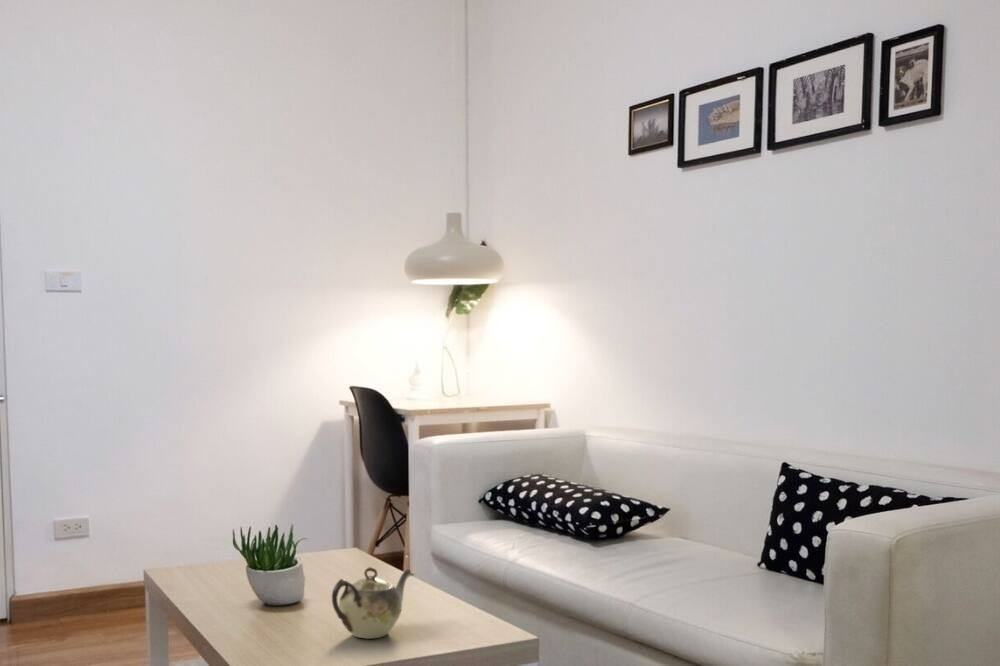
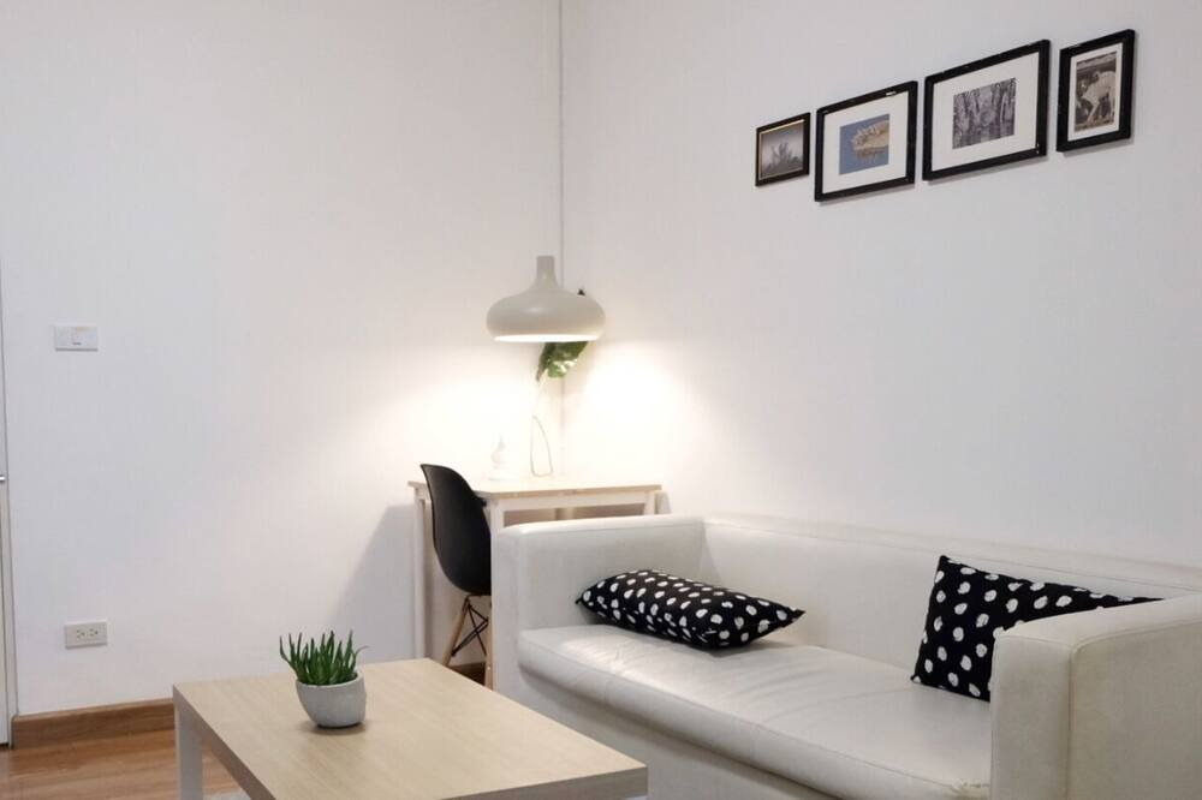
- teapot (374, 599)
